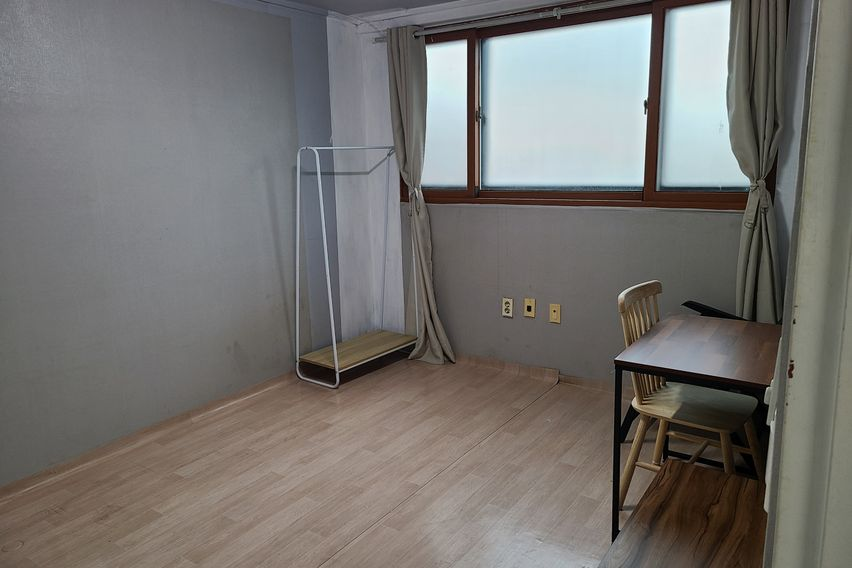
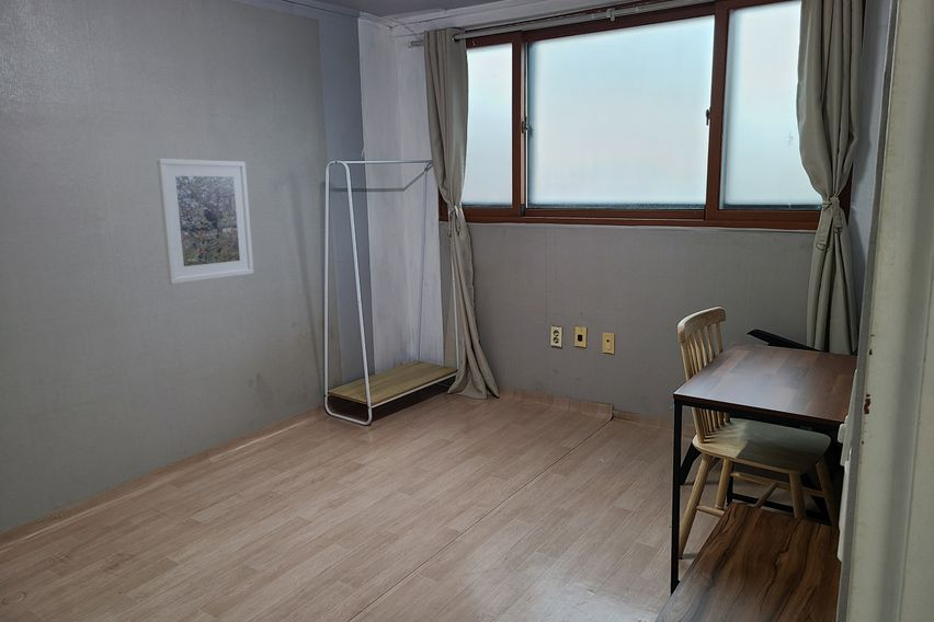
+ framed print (208, 220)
